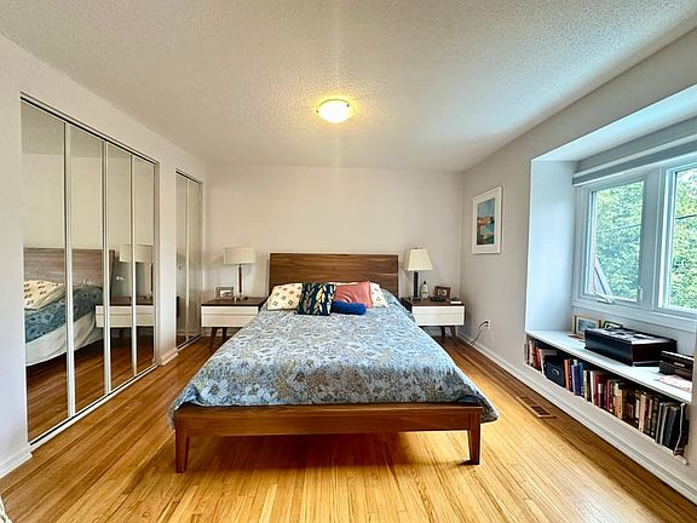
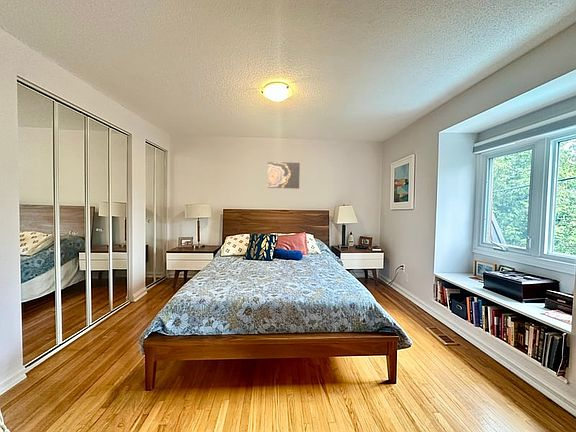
+ wall art (283, 175)
